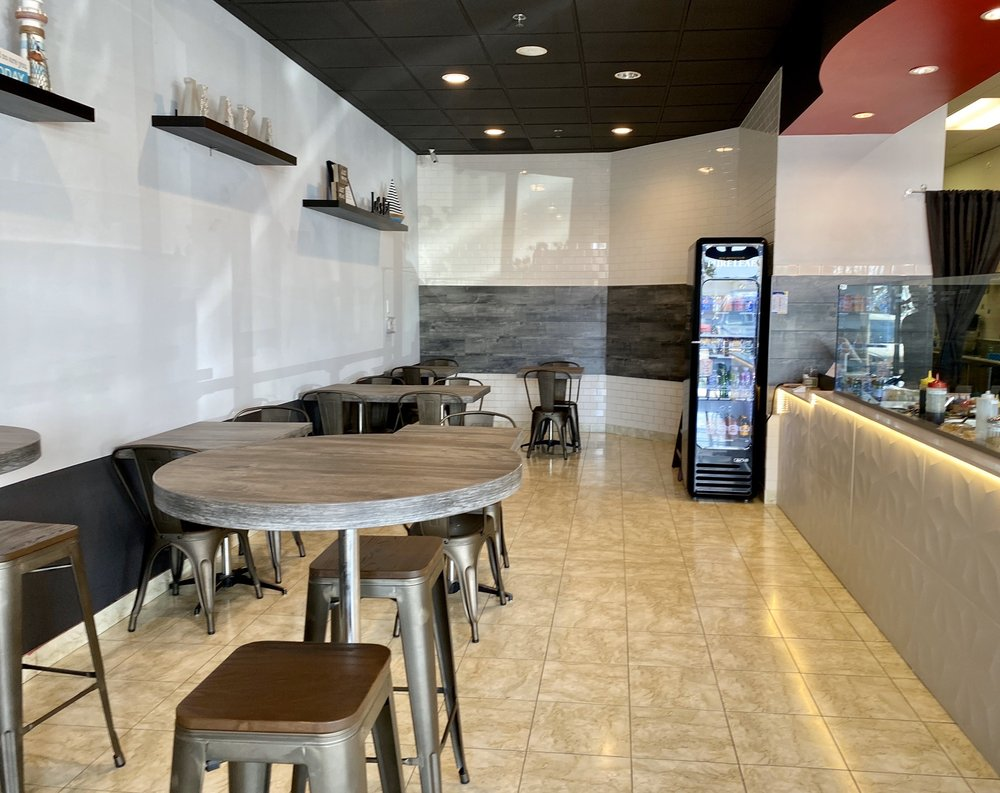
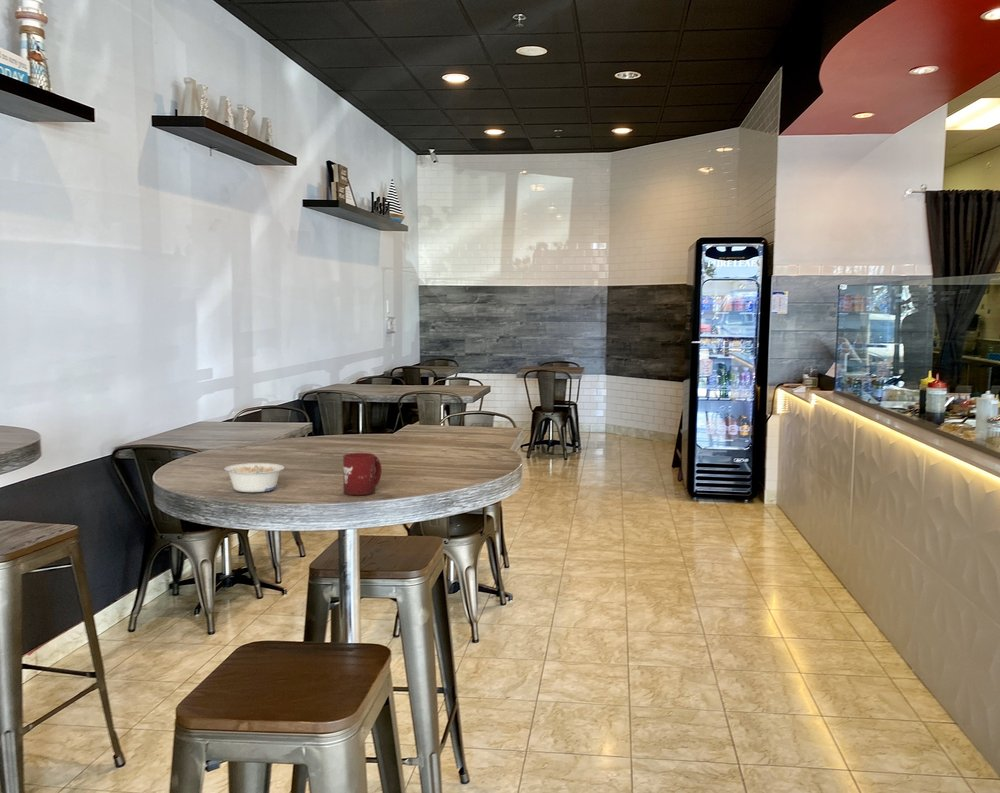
+ cup (364, 472)
+ legume (256, 476)
